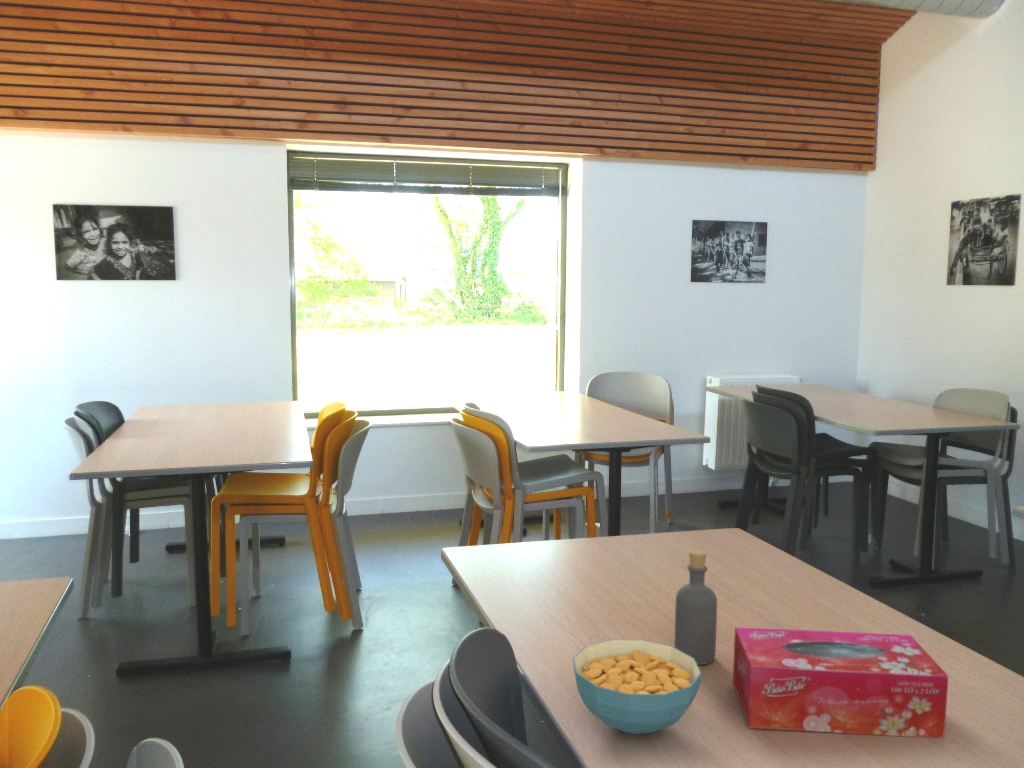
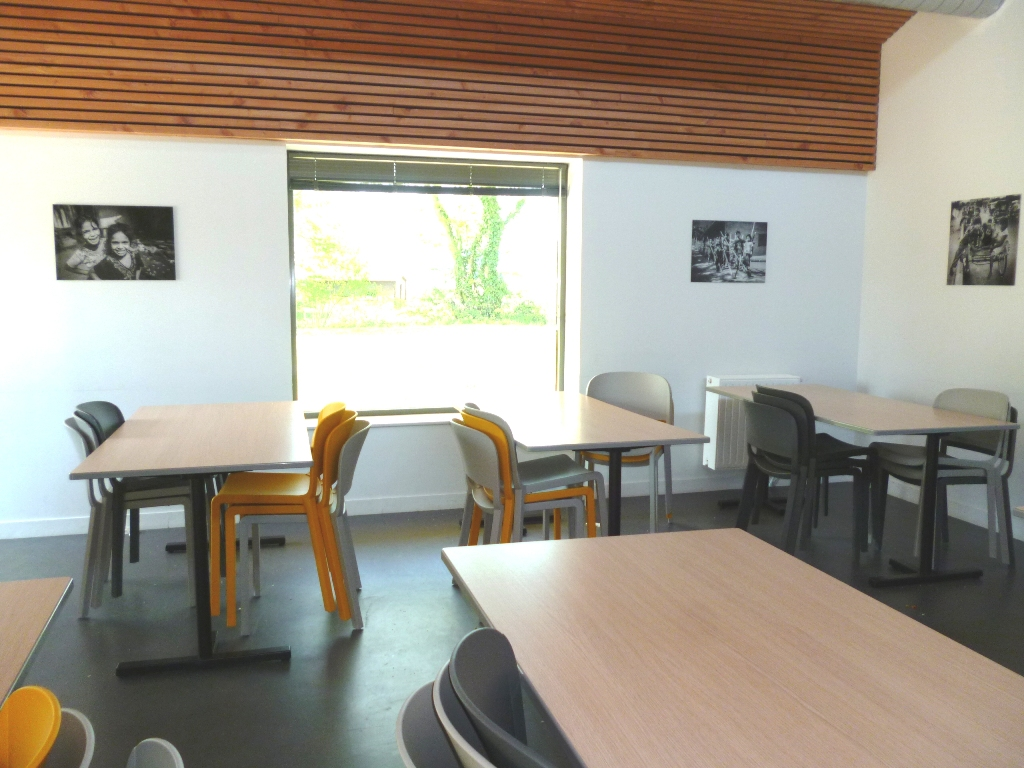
- cereal bowl (635, 695)
- bottle (696, 604)
- tissue box (833, 679)
